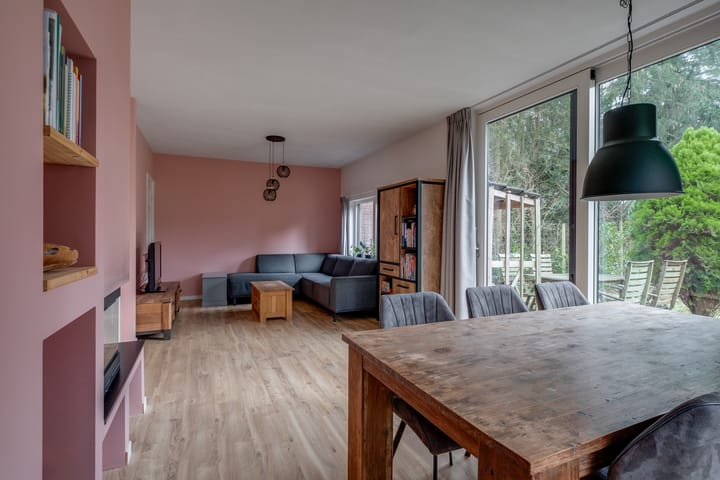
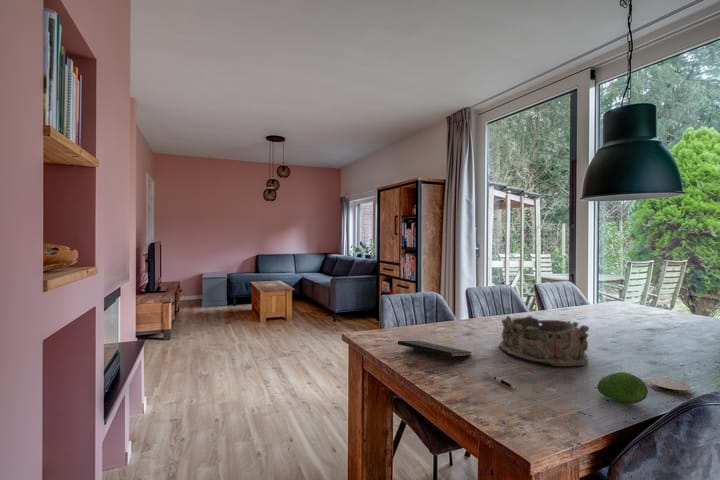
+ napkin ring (541, 335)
+ coaster (668, 385)
+ pen (498, 379)
+ notepad (434, 348)
+ fruit (621, 386)
